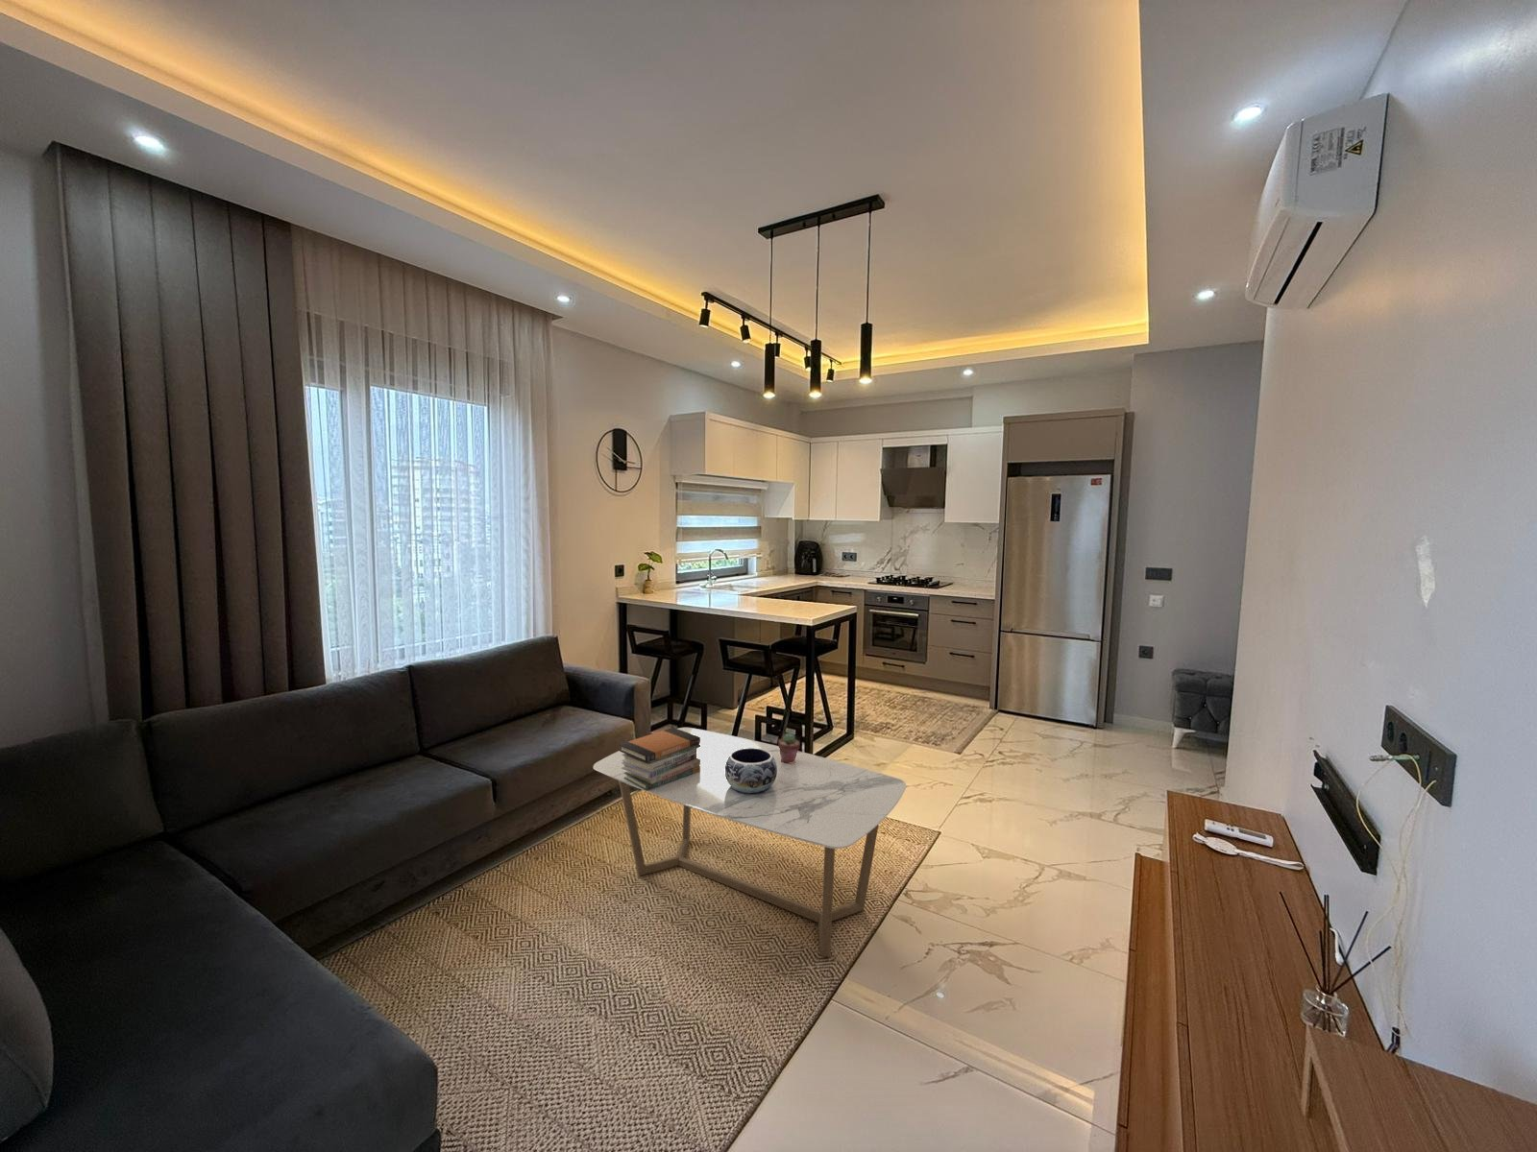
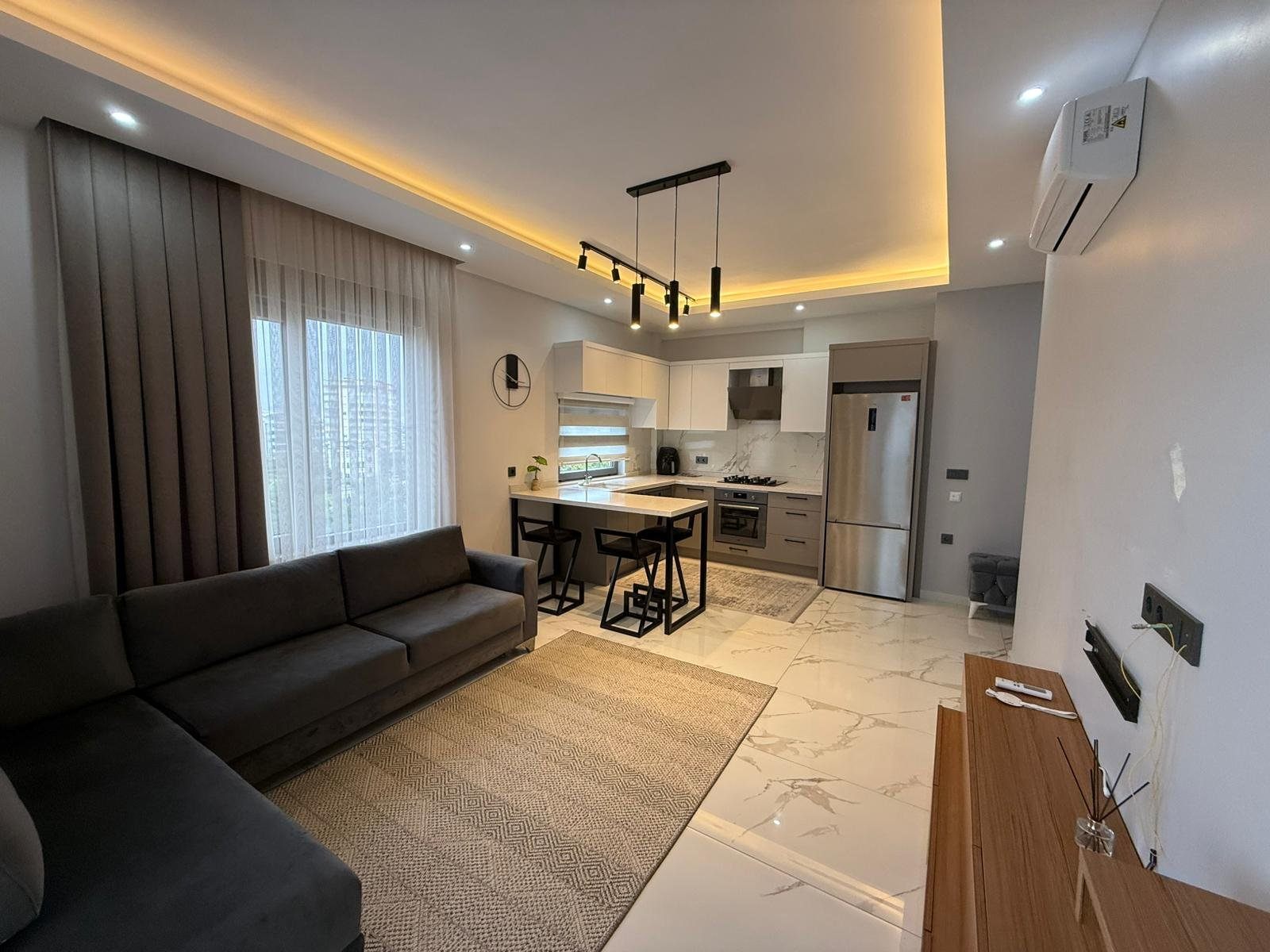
- coffee table (747, 824)
- book stack (661, 758)
- decorative bowl (750, 768)
- potted succulent (789, 745)
